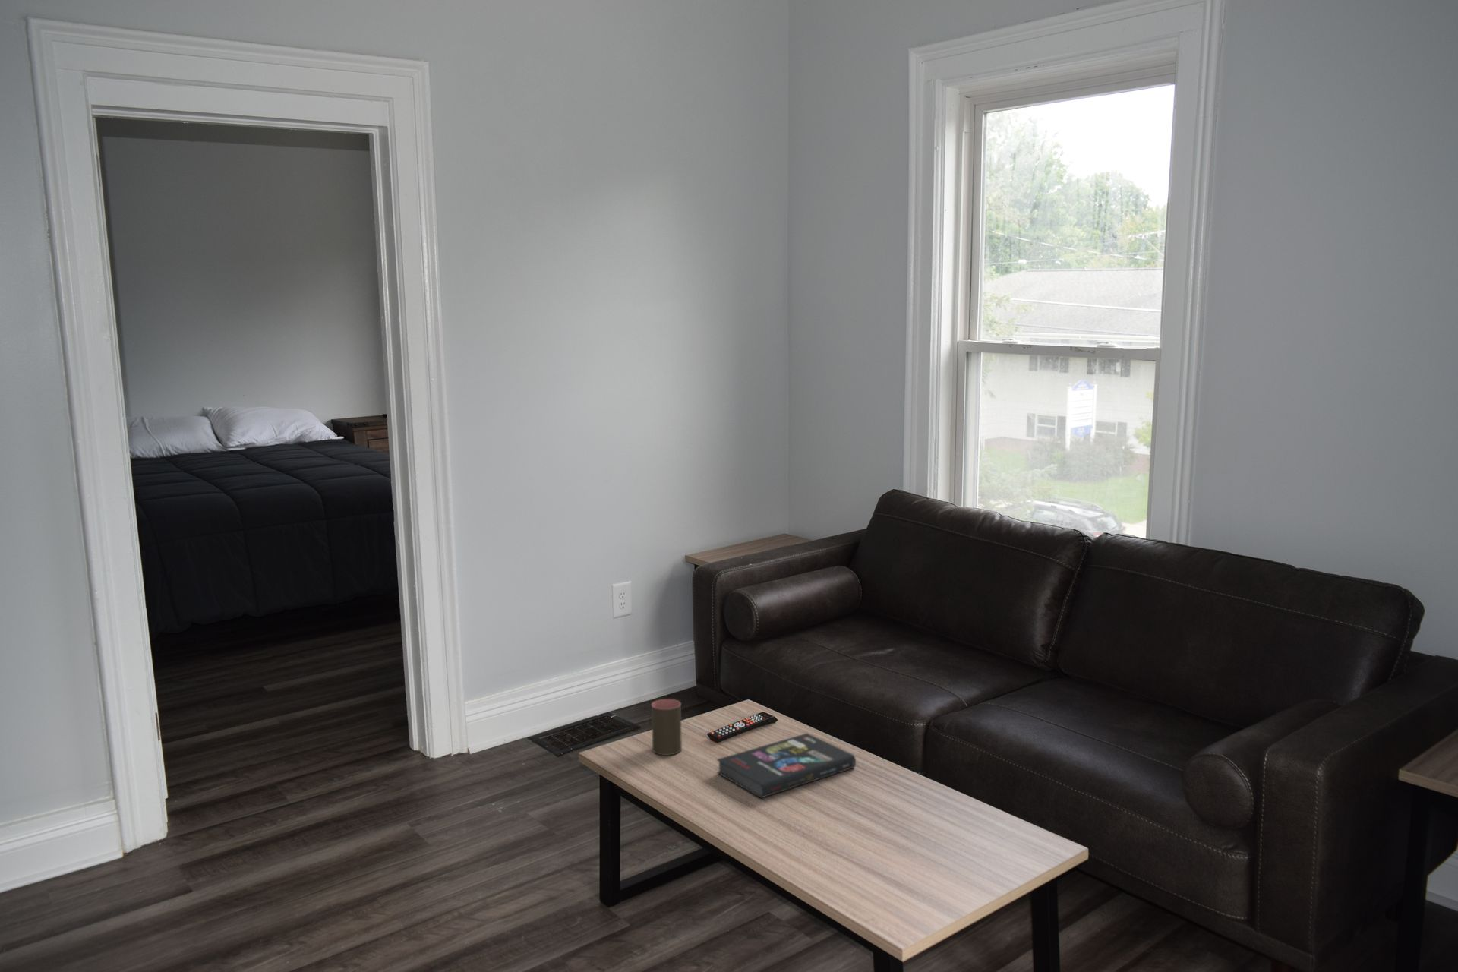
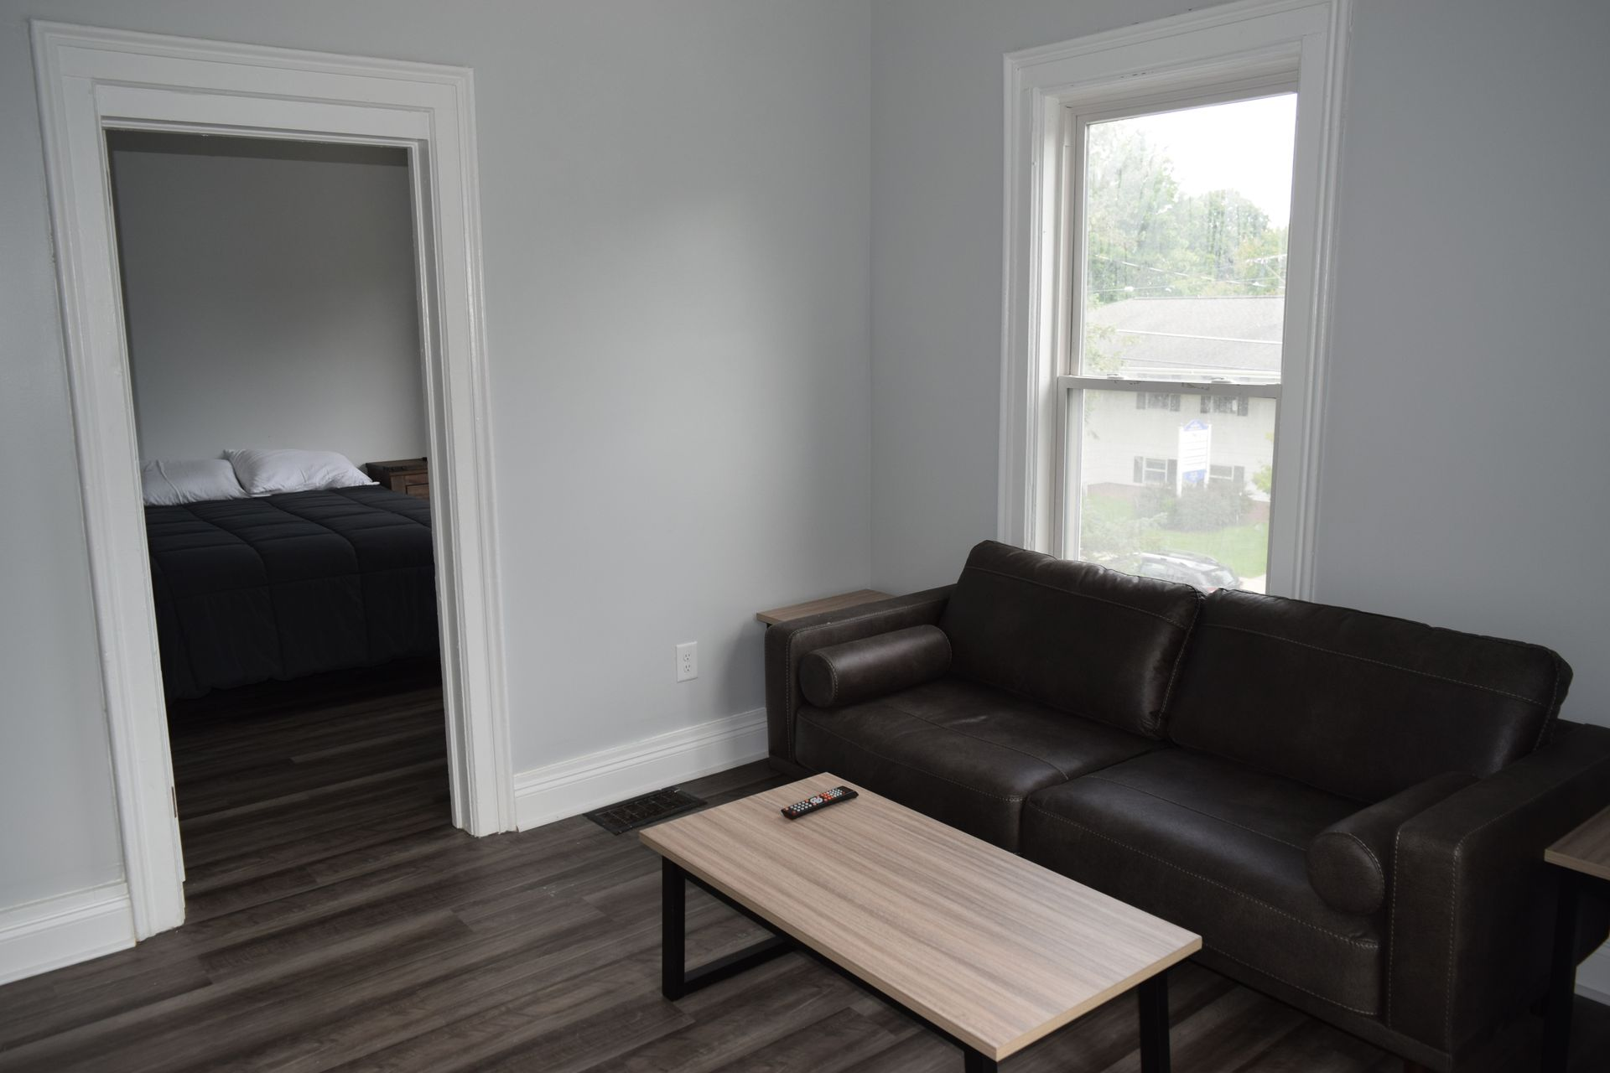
- cup (666, 727)
- book (785, 764)
